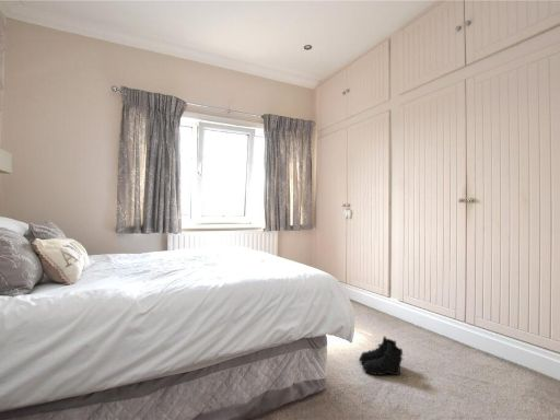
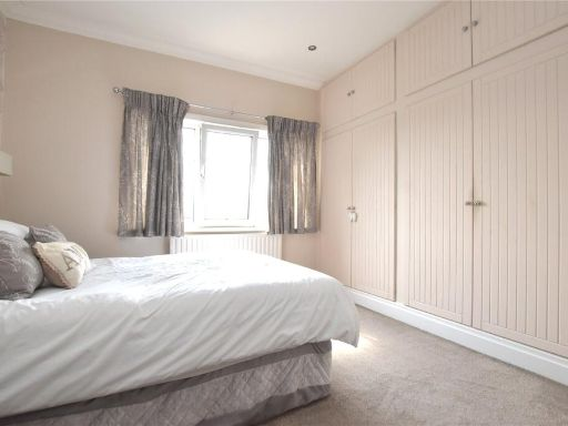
- boots (380, 353)
